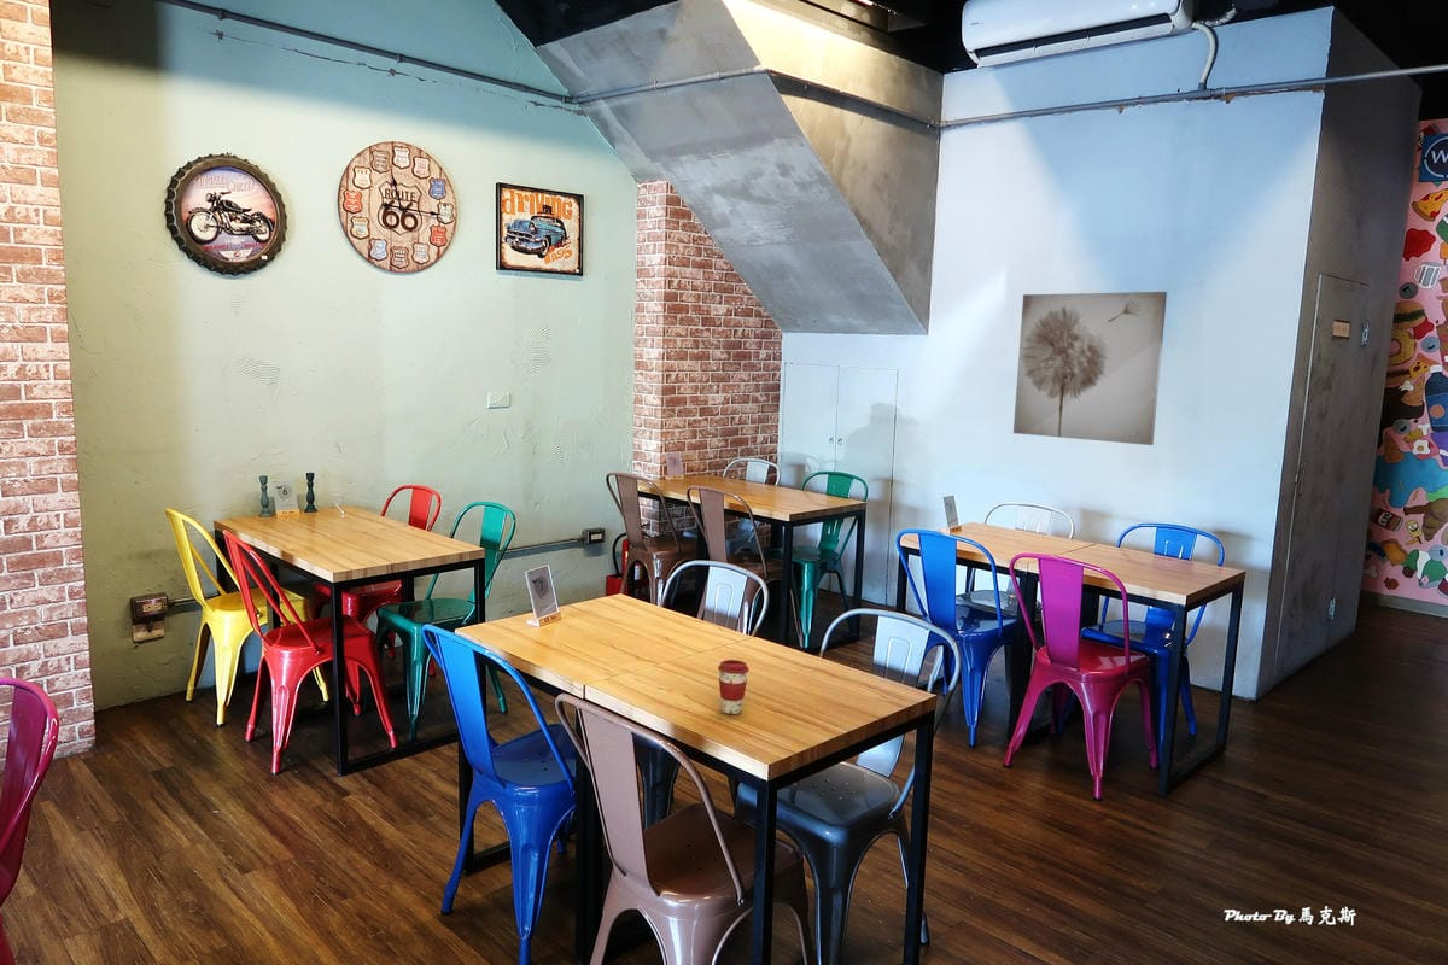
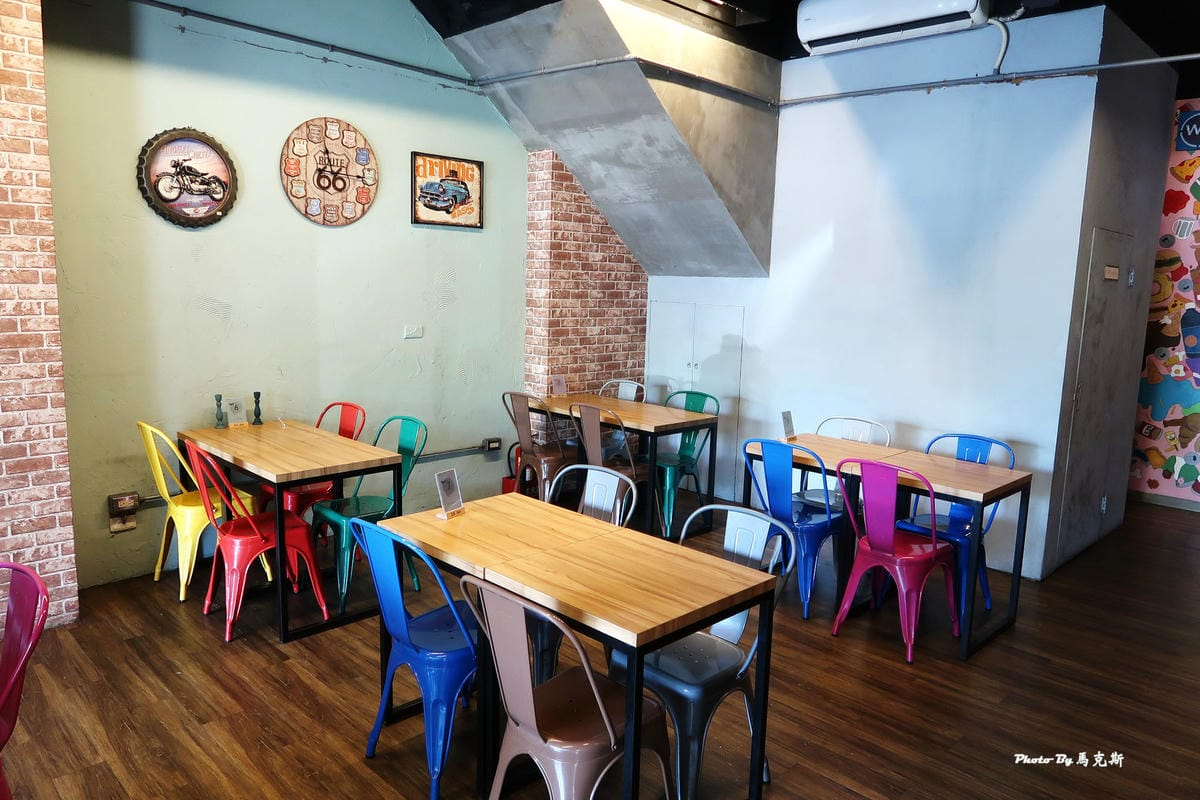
- coffee cup (732, 686)
- wall art (1085, 367)
